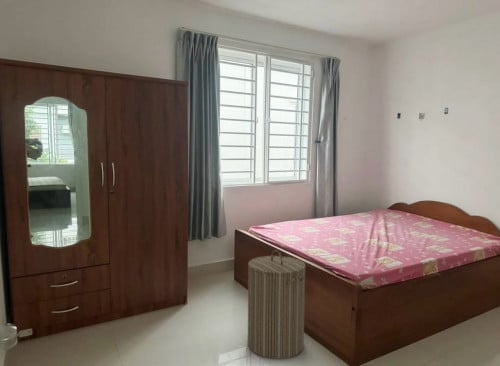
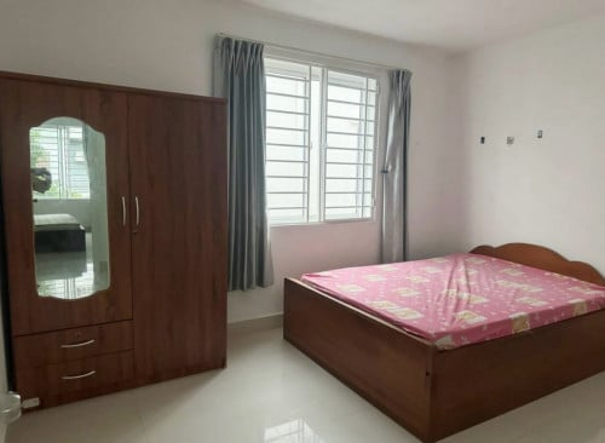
- laundry hamper (276, 297)
